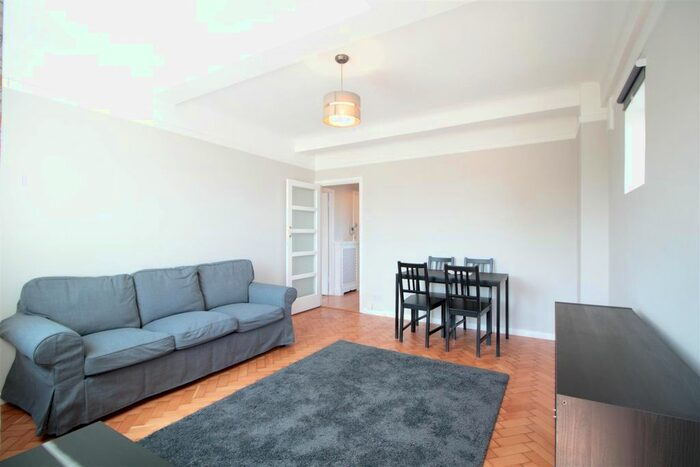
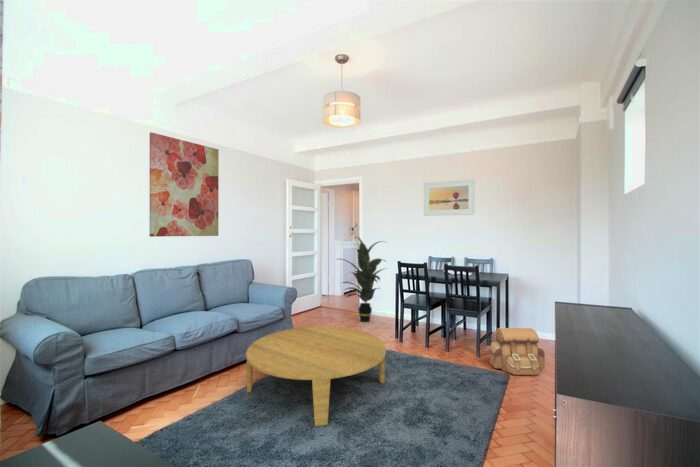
+ coffee table (317, 365)
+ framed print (448, 198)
+ wall art (187, 189)
+ backpack (516, 348)
+ indoor plant (363, 278)
